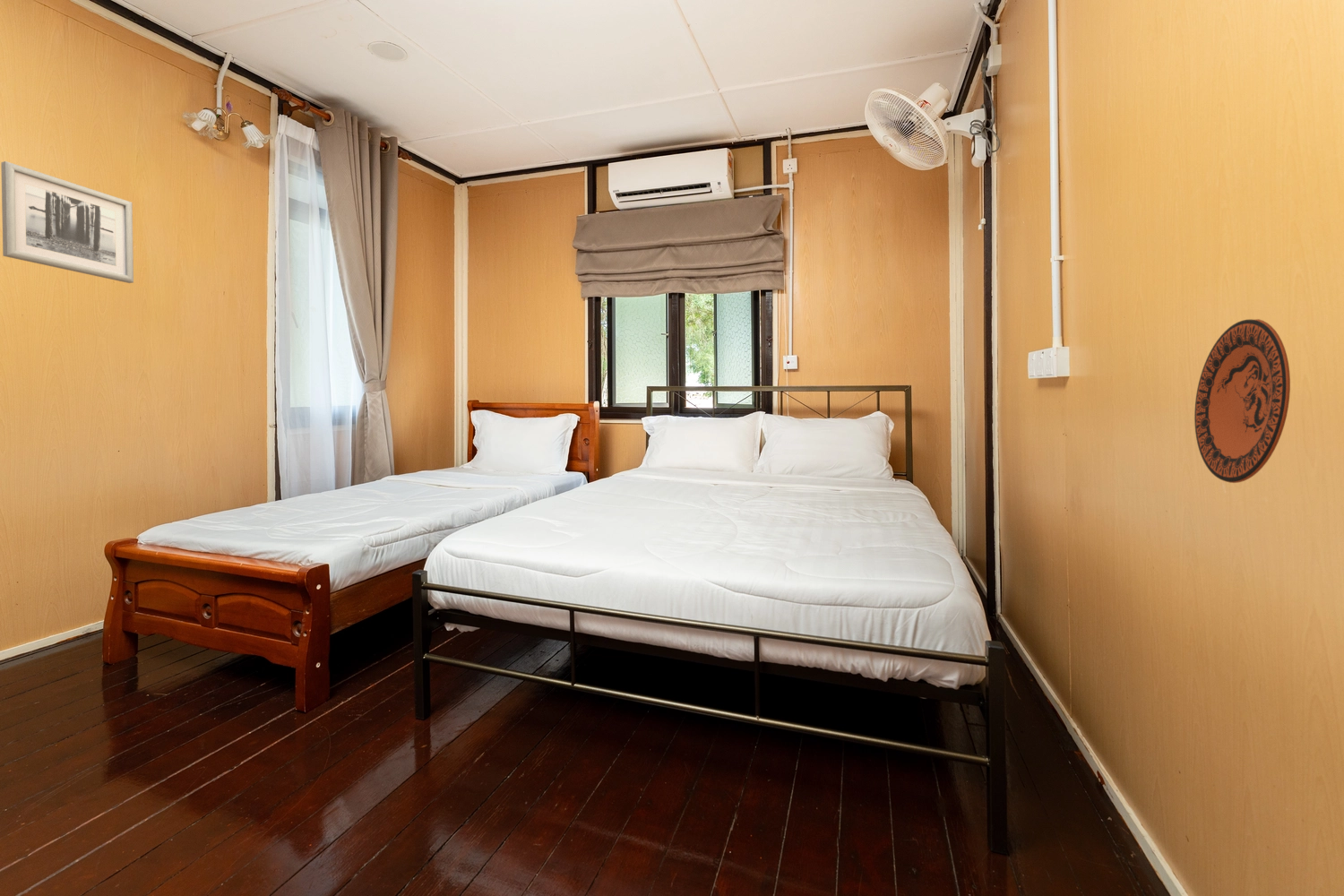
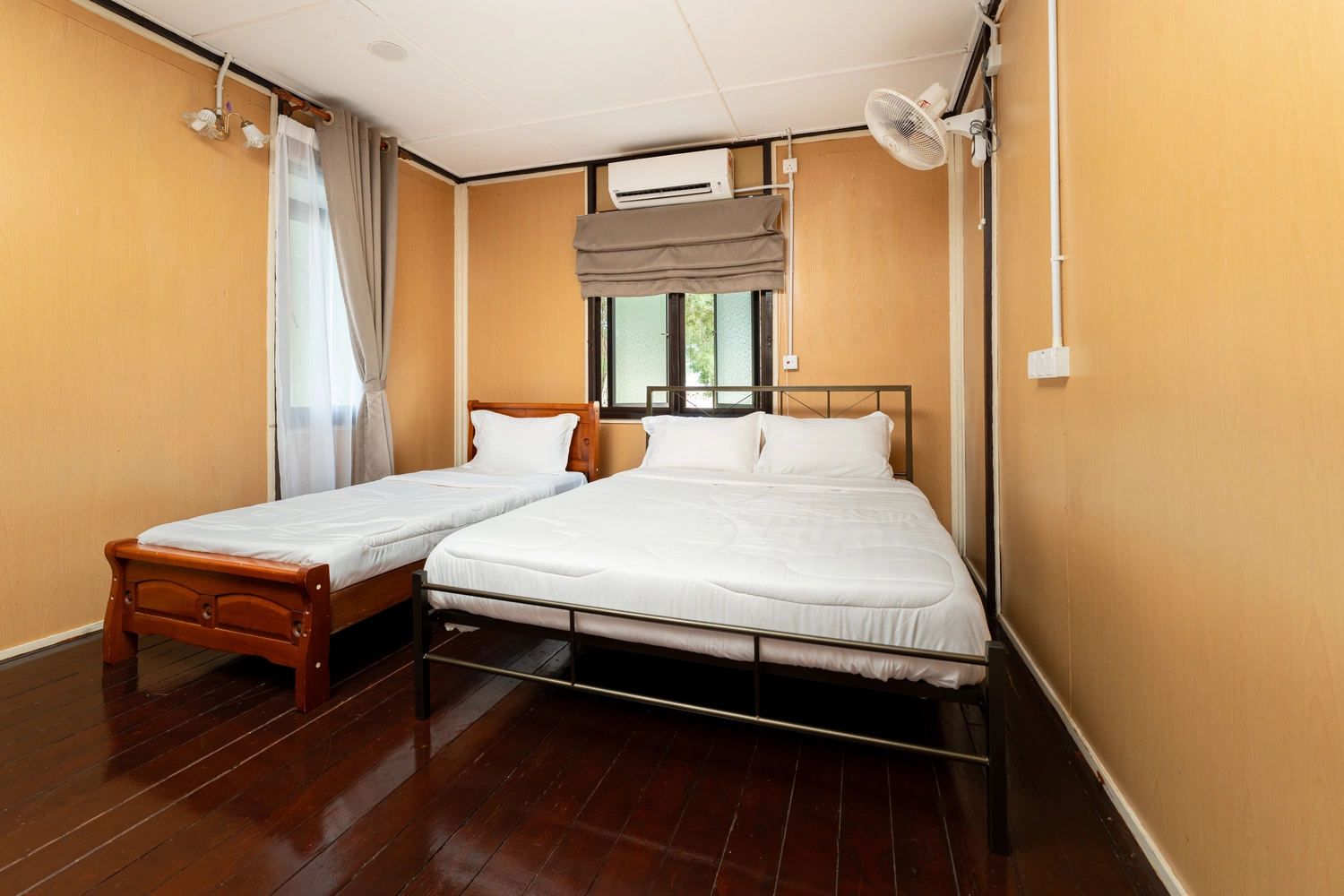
- wall art (73, 227)
- decorative plate (1240, 401)
